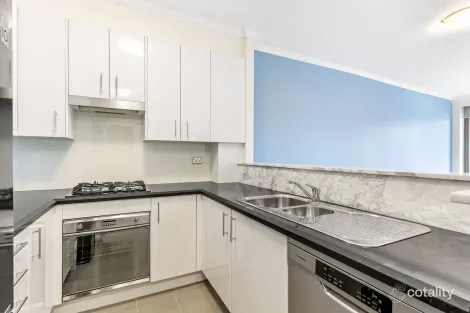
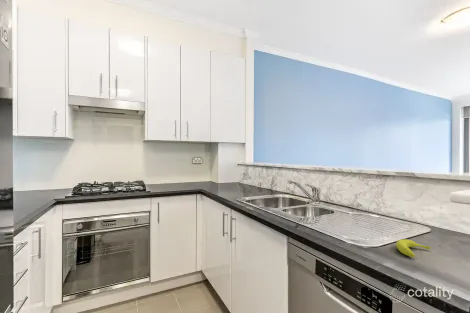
+ banana (410, 246)
